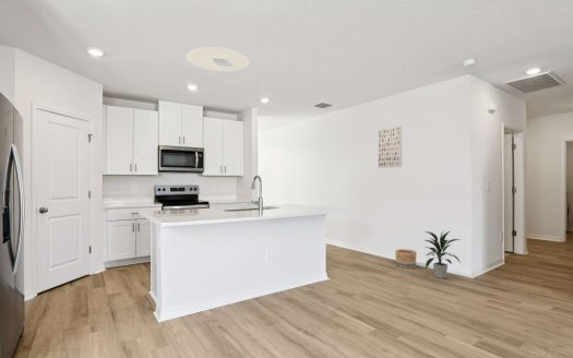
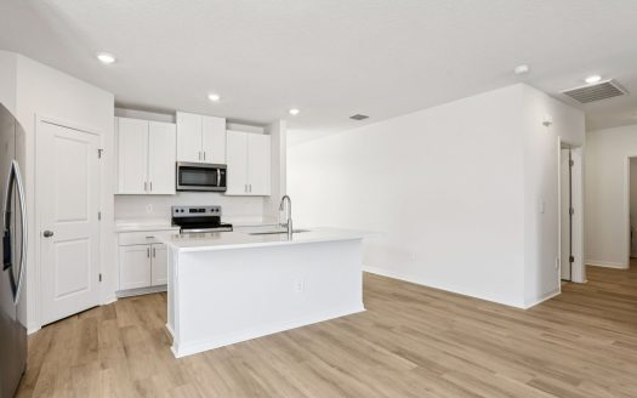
- ceiling light (218, 57)
- indoor plant (438, 252)
- basket (405, 258)
- wall art (389, 147)
